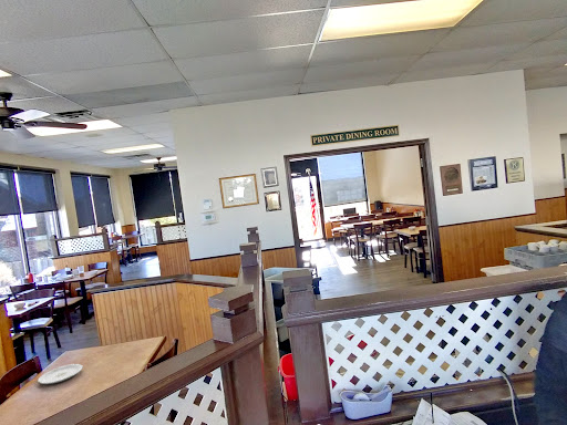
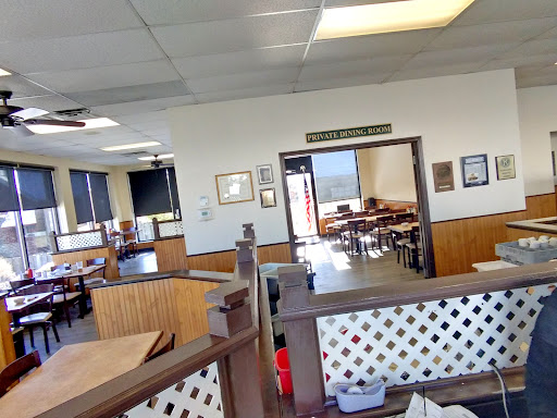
- plate (61, 374)
